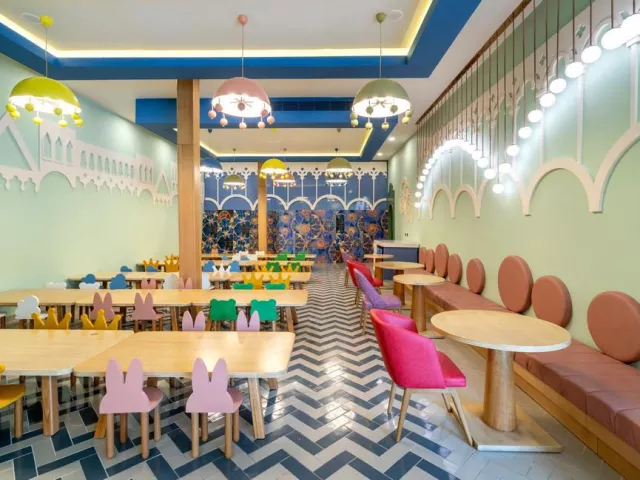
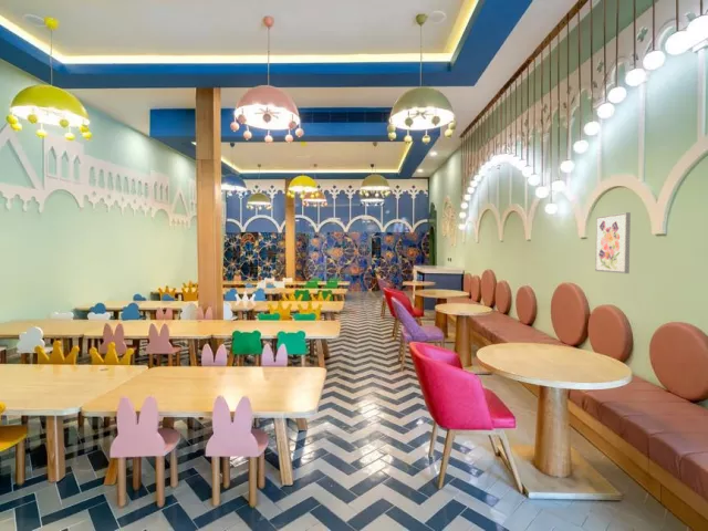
+ wall art (612, 243)
